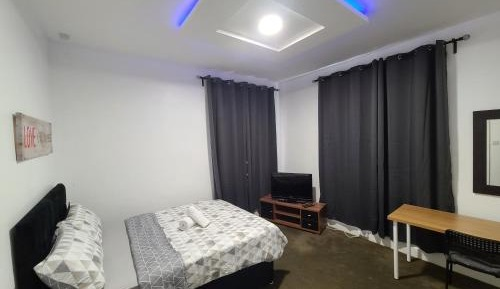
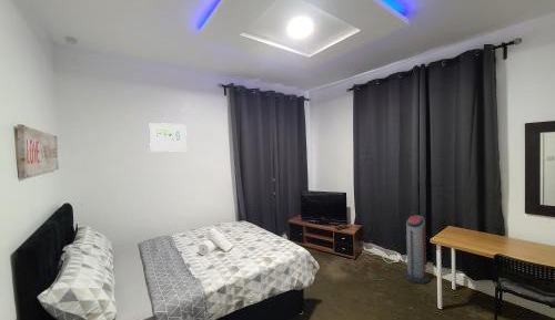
+ air purifier (415, 247)
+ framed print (169, 137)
